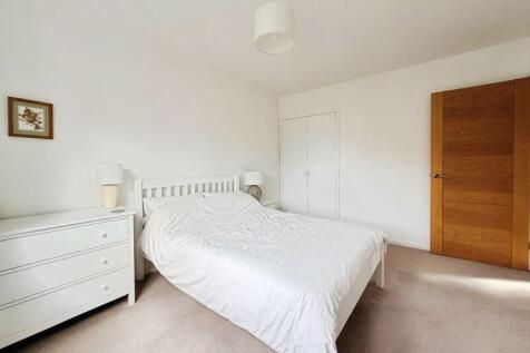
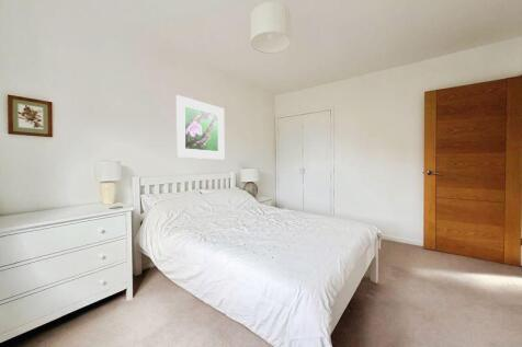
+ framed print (202, 130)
